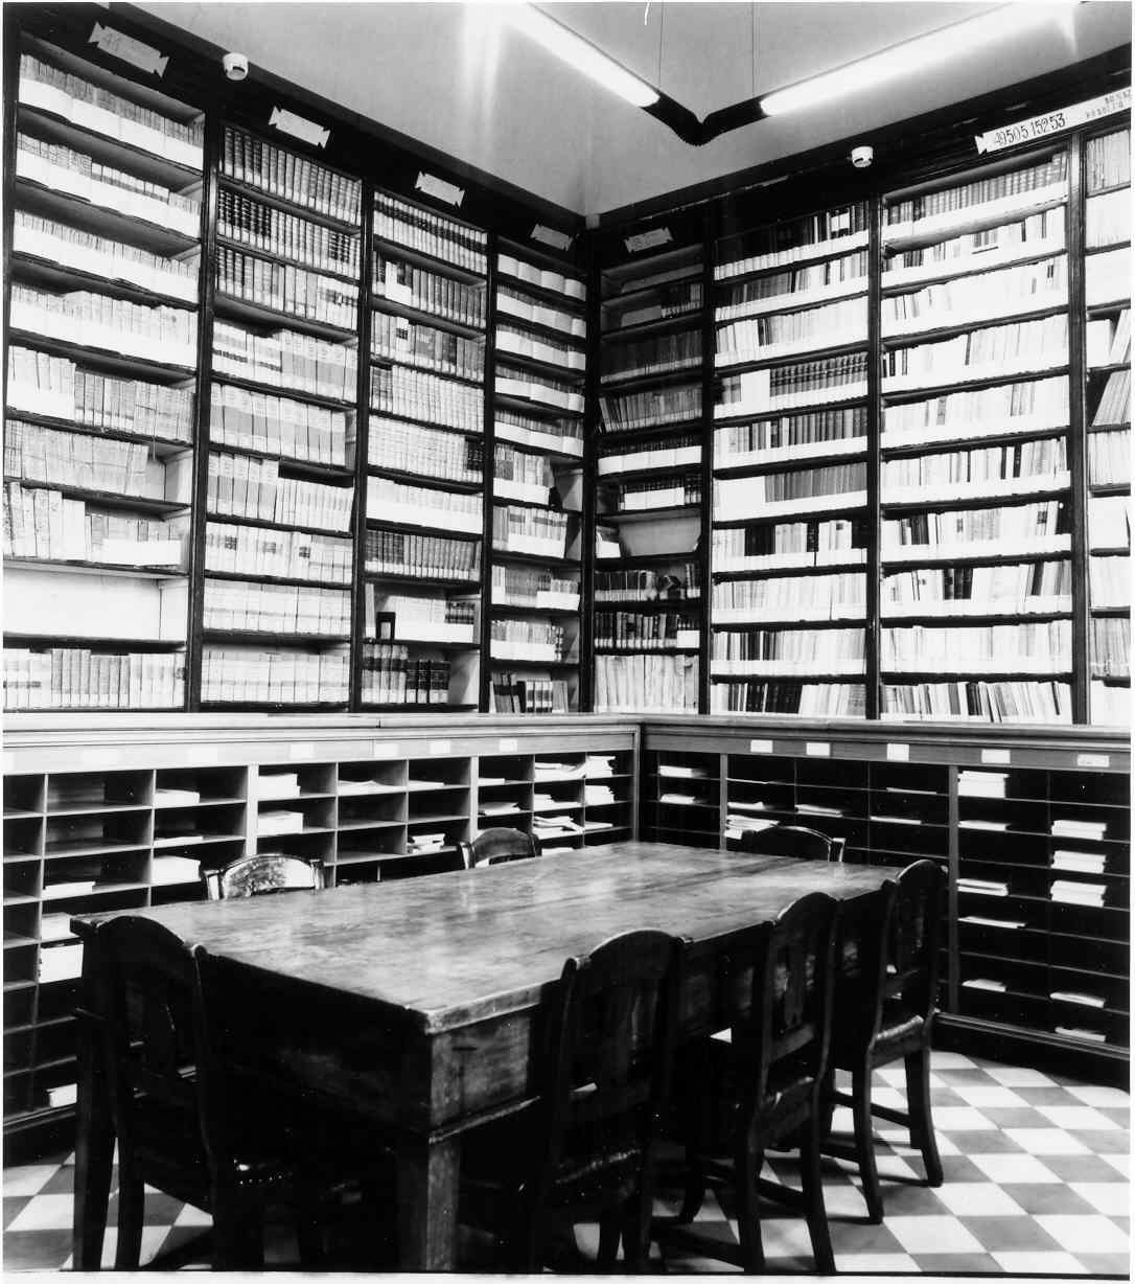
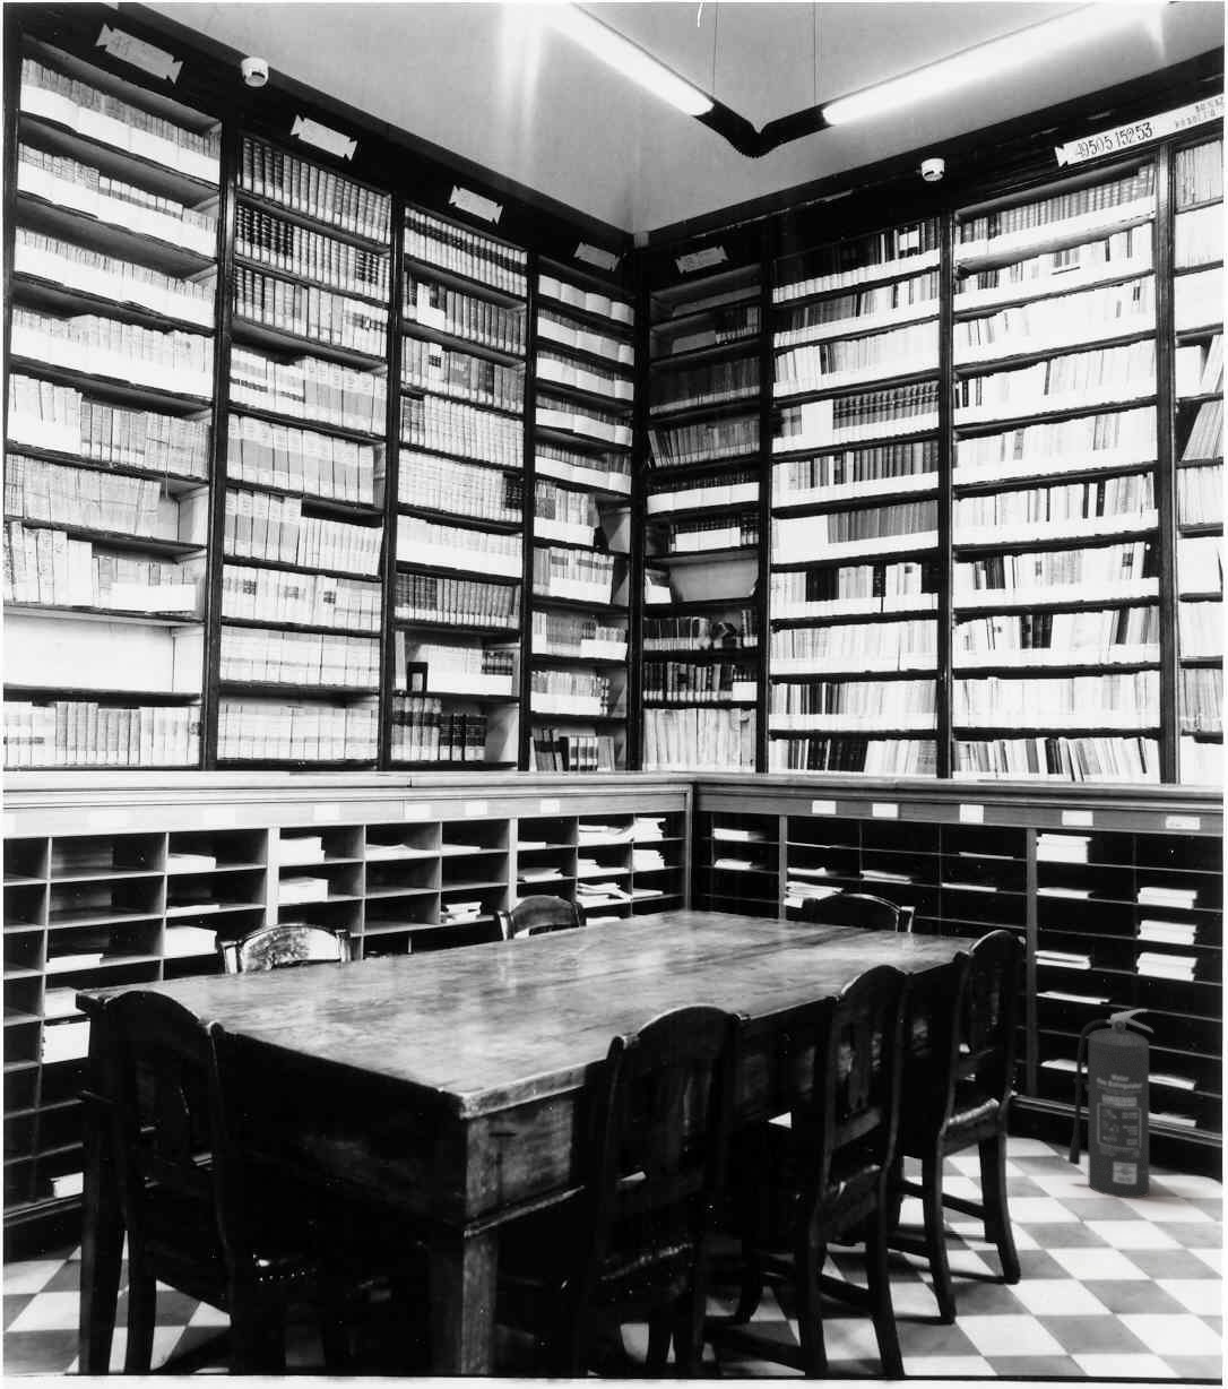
+ fire extinguisher (1109, 1096)
